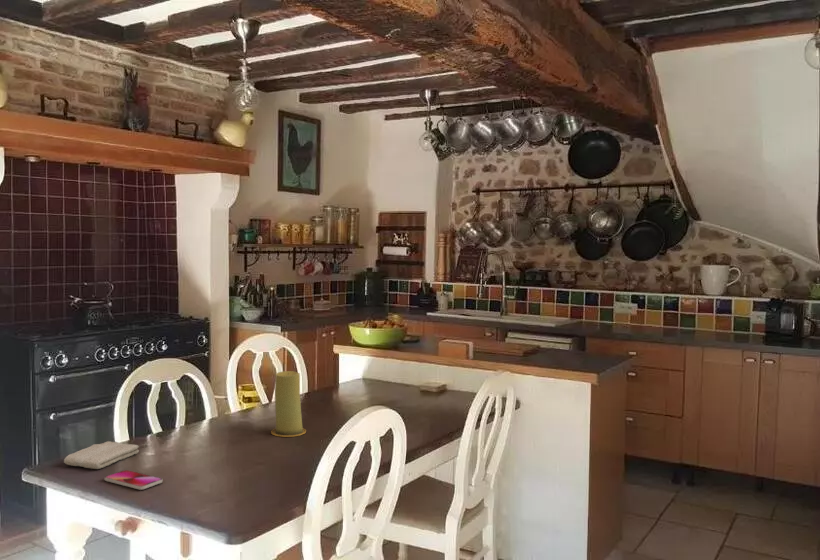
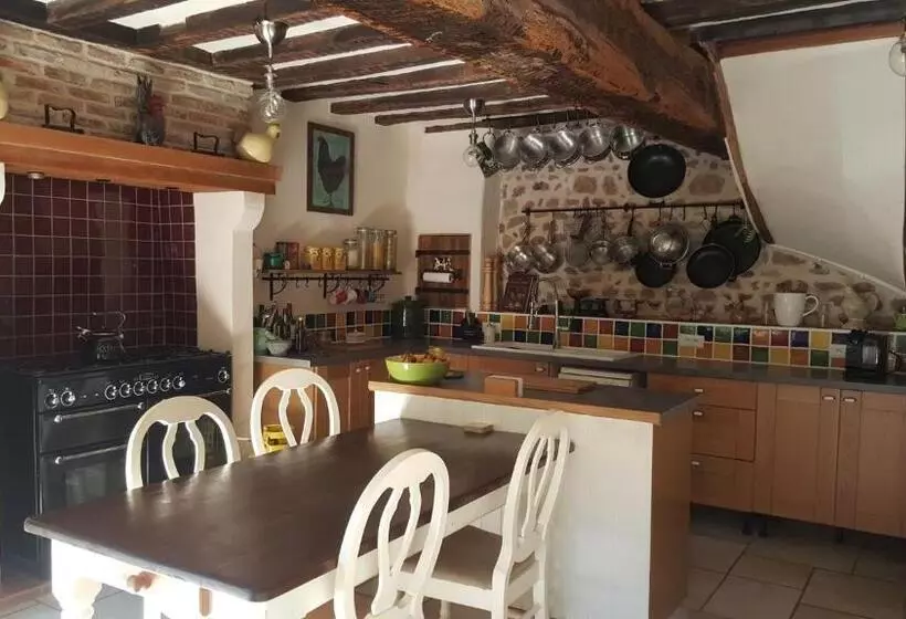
- candle (288, 402)
- washcloth (103, 454)
- smartphone (133, 479)
